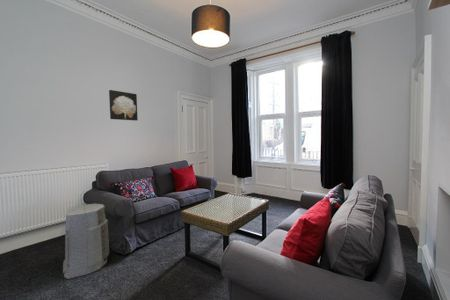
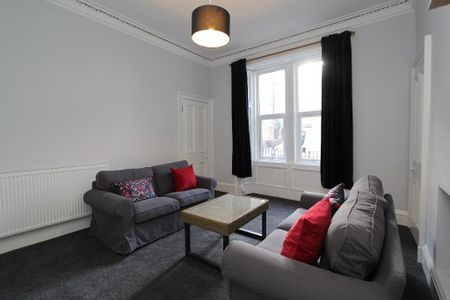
- air purifier (85, 237)
- wall art (123, 106)
